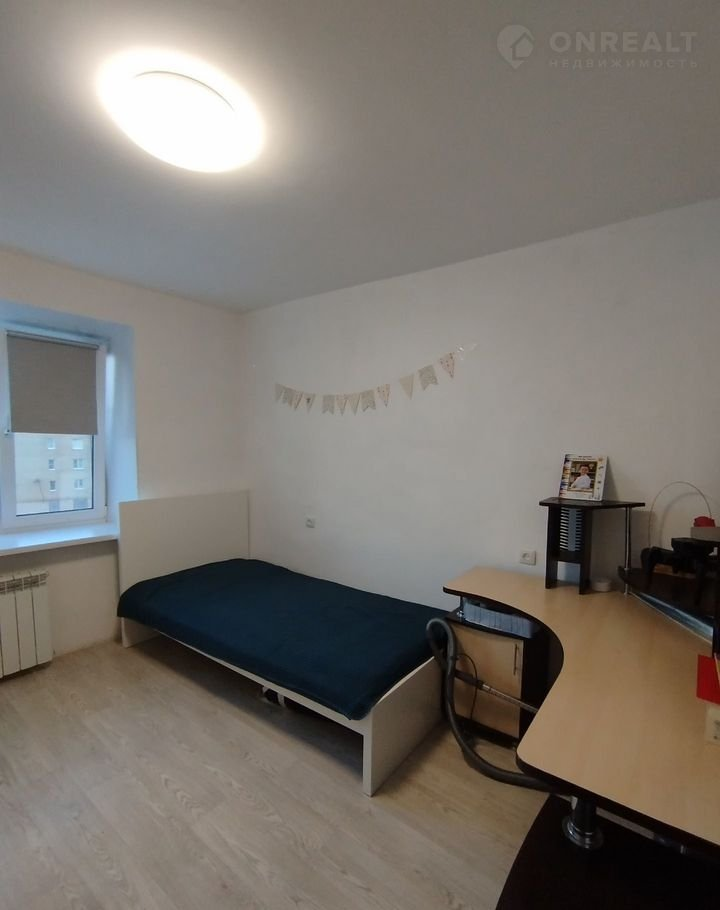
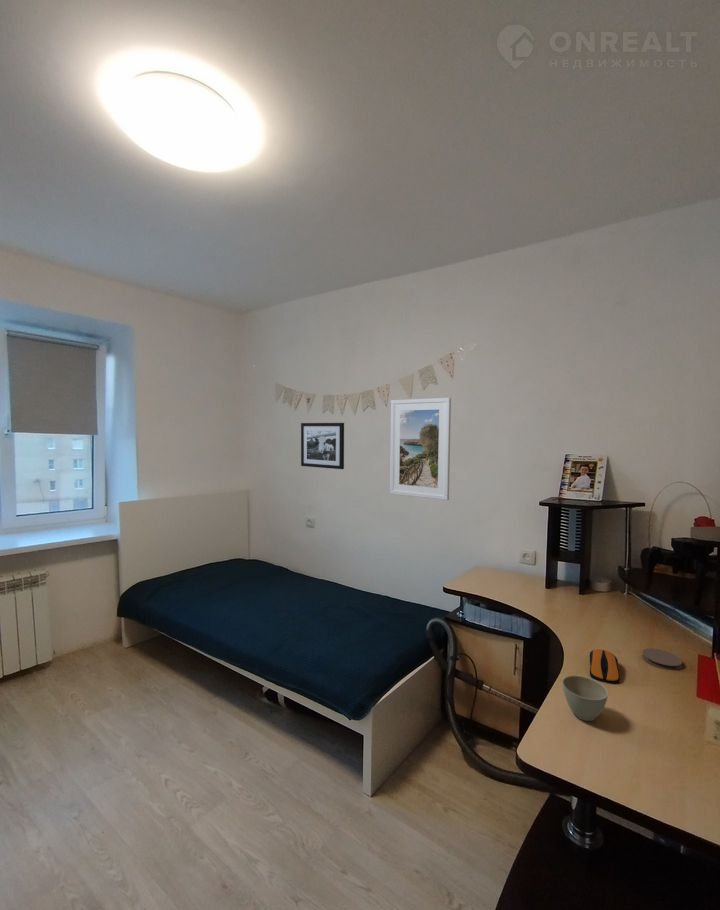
+ computer mouse (603, 663)
+ coaster (661, 658)
+ flower pot (584, 700)
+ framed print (418, 448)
+ picture frame (321, 445)
